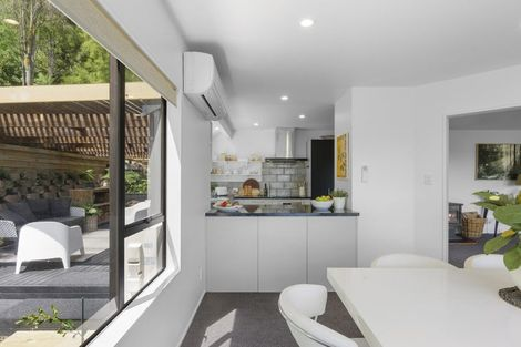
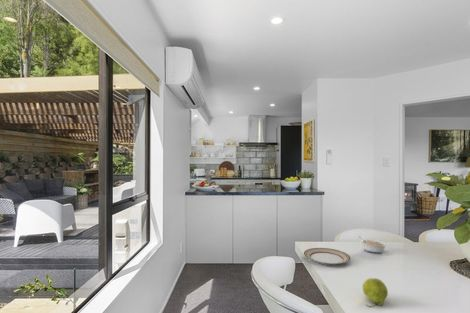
+ legume (372, 245)
+ plate (326, 257)
+ fruit (374, 290)
